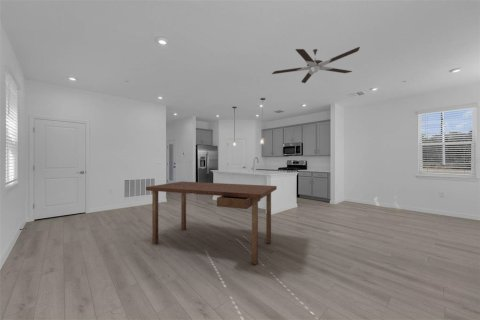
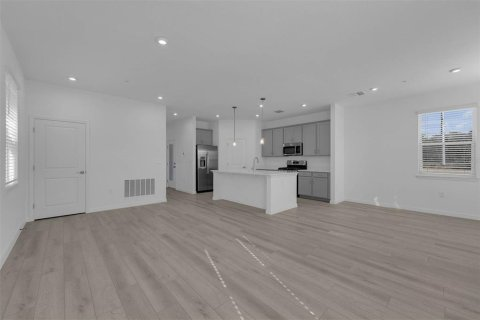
- desk (218, 206)
- ceiling fan (311, 61)
